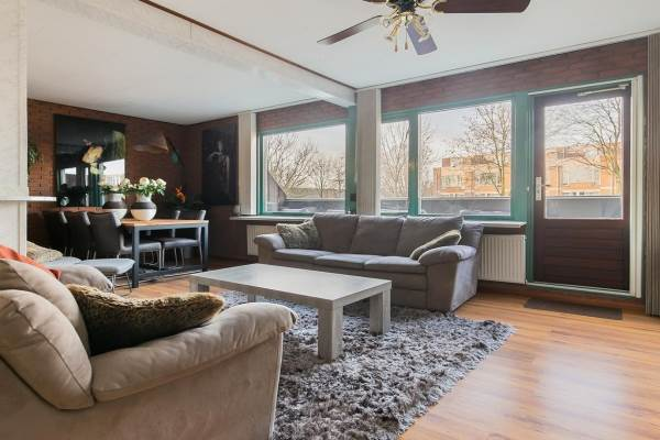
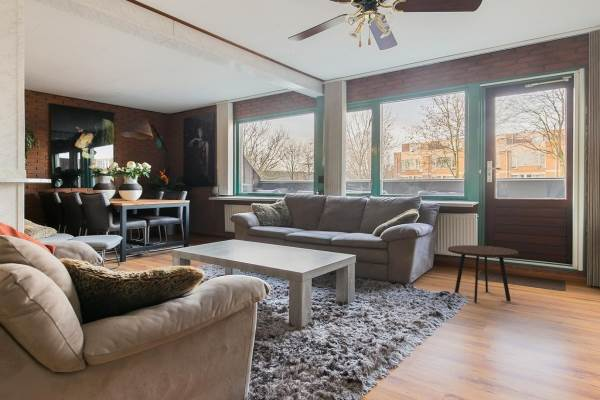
+ side table (485, 273)
